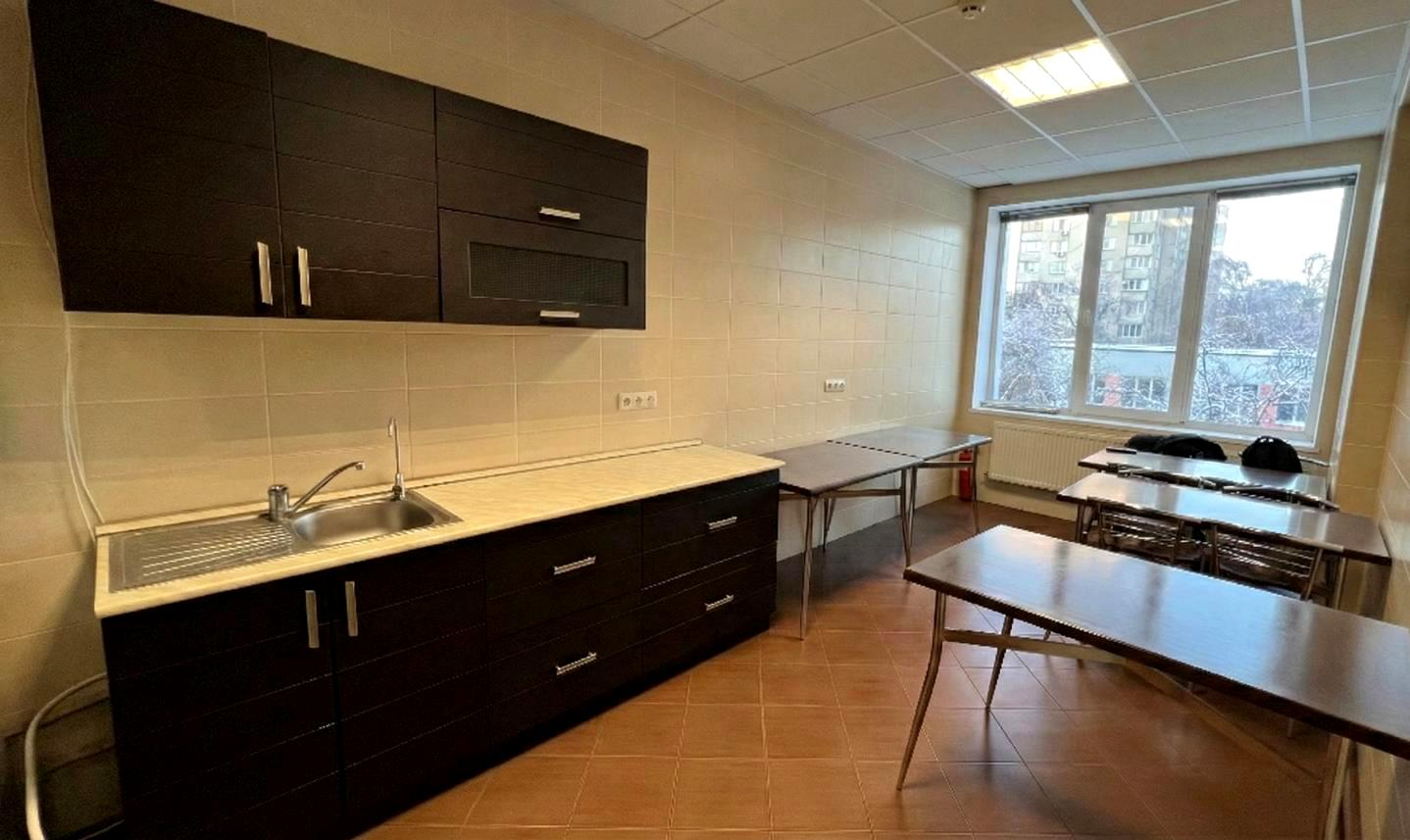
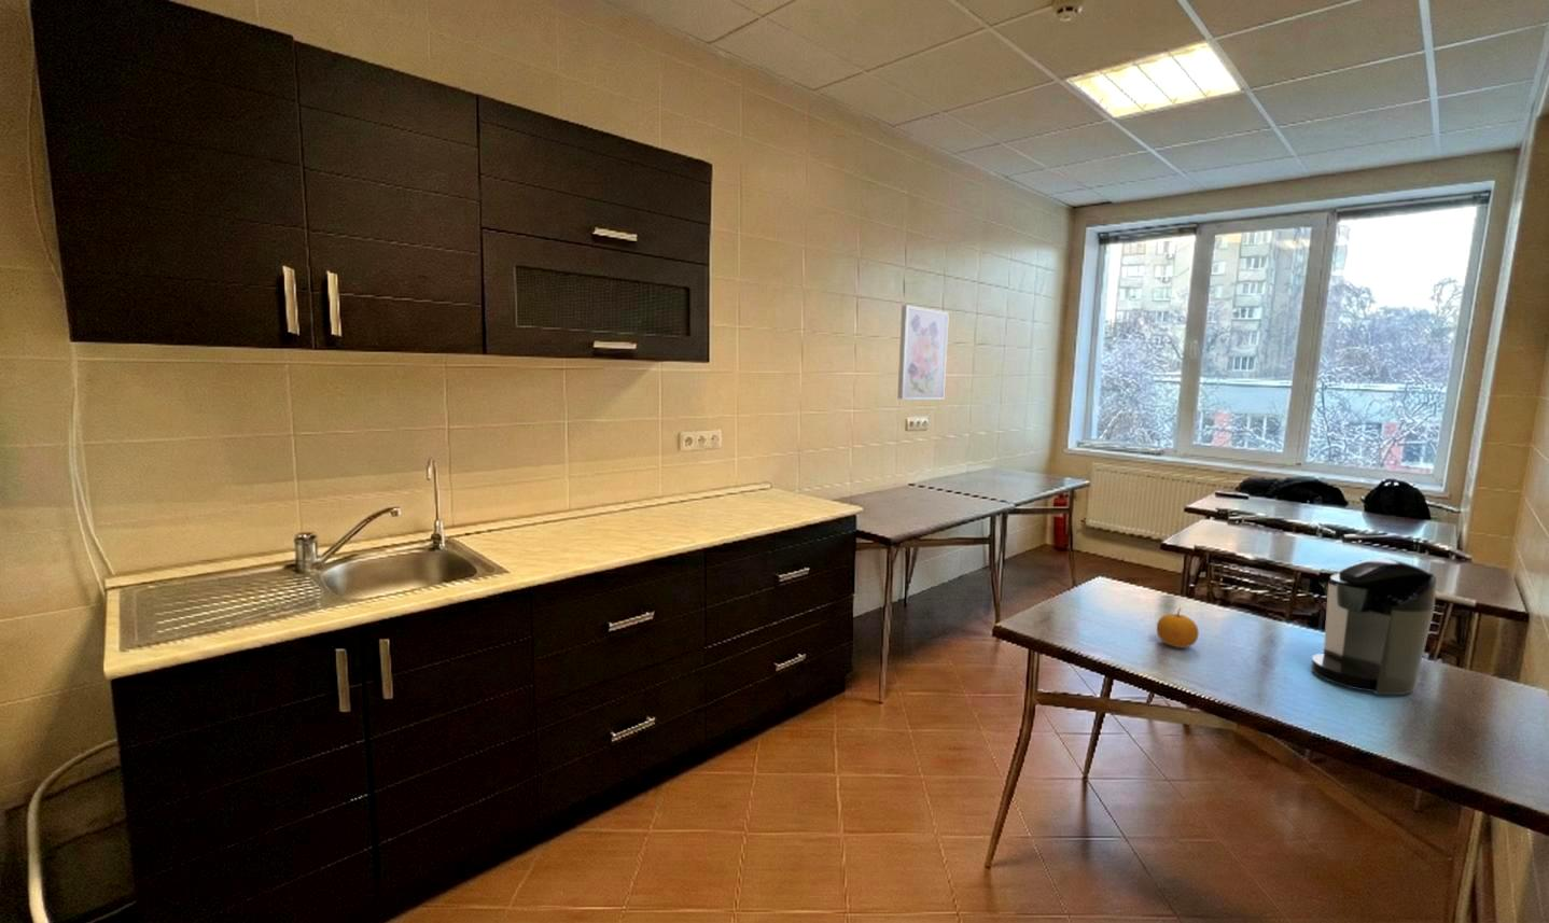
+ wall art (923, 354)
+ fruit (1178, 625)
+ coffee maker (1356, 612)
